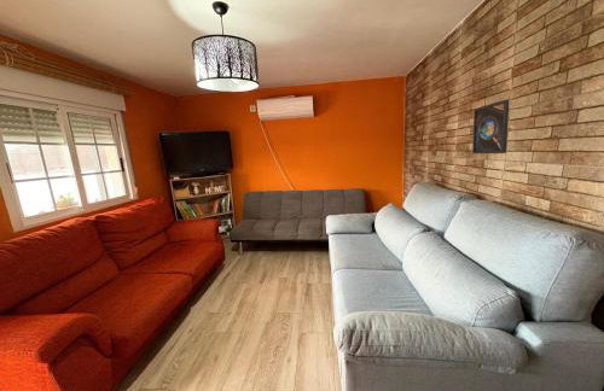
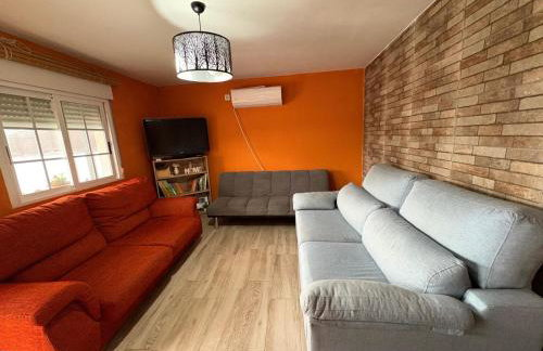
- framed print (488, 129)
